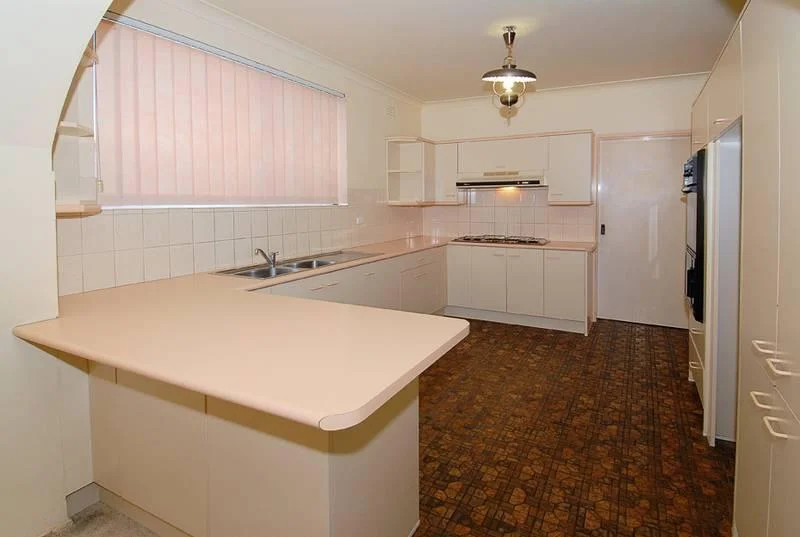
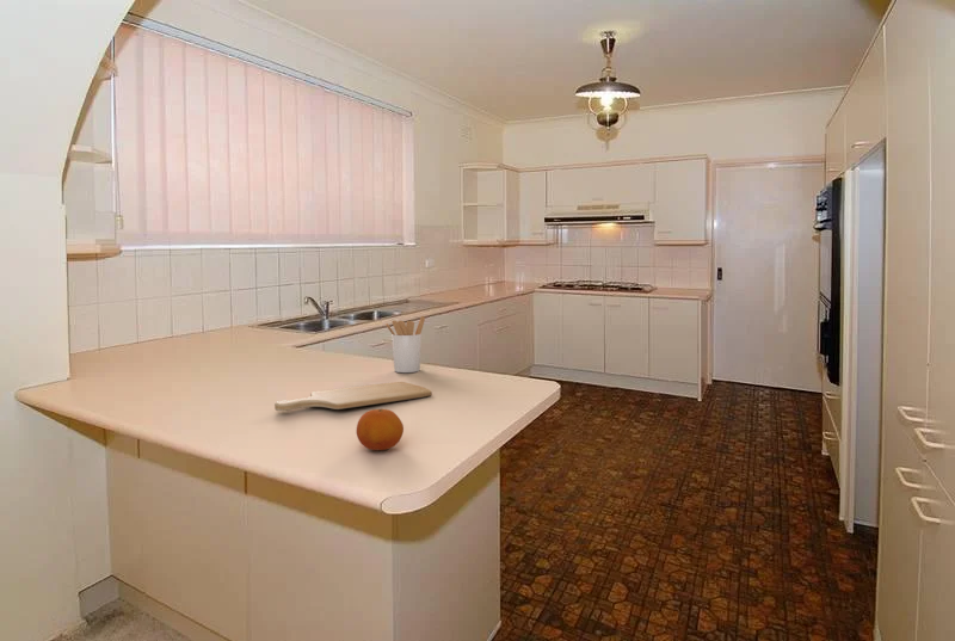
+ fruit (380, 429)
+ utensil holder (406, 344)
+ chopping board (351, 396)
